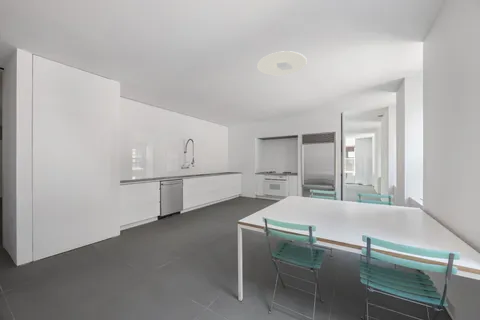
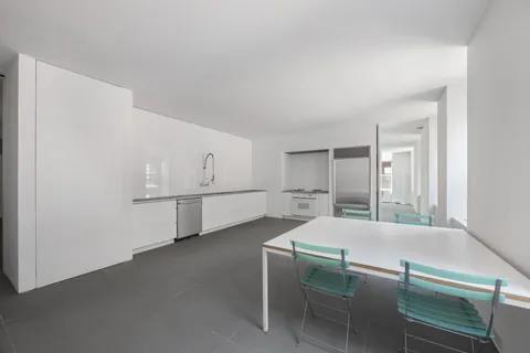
- ceiling light (281, 62)
